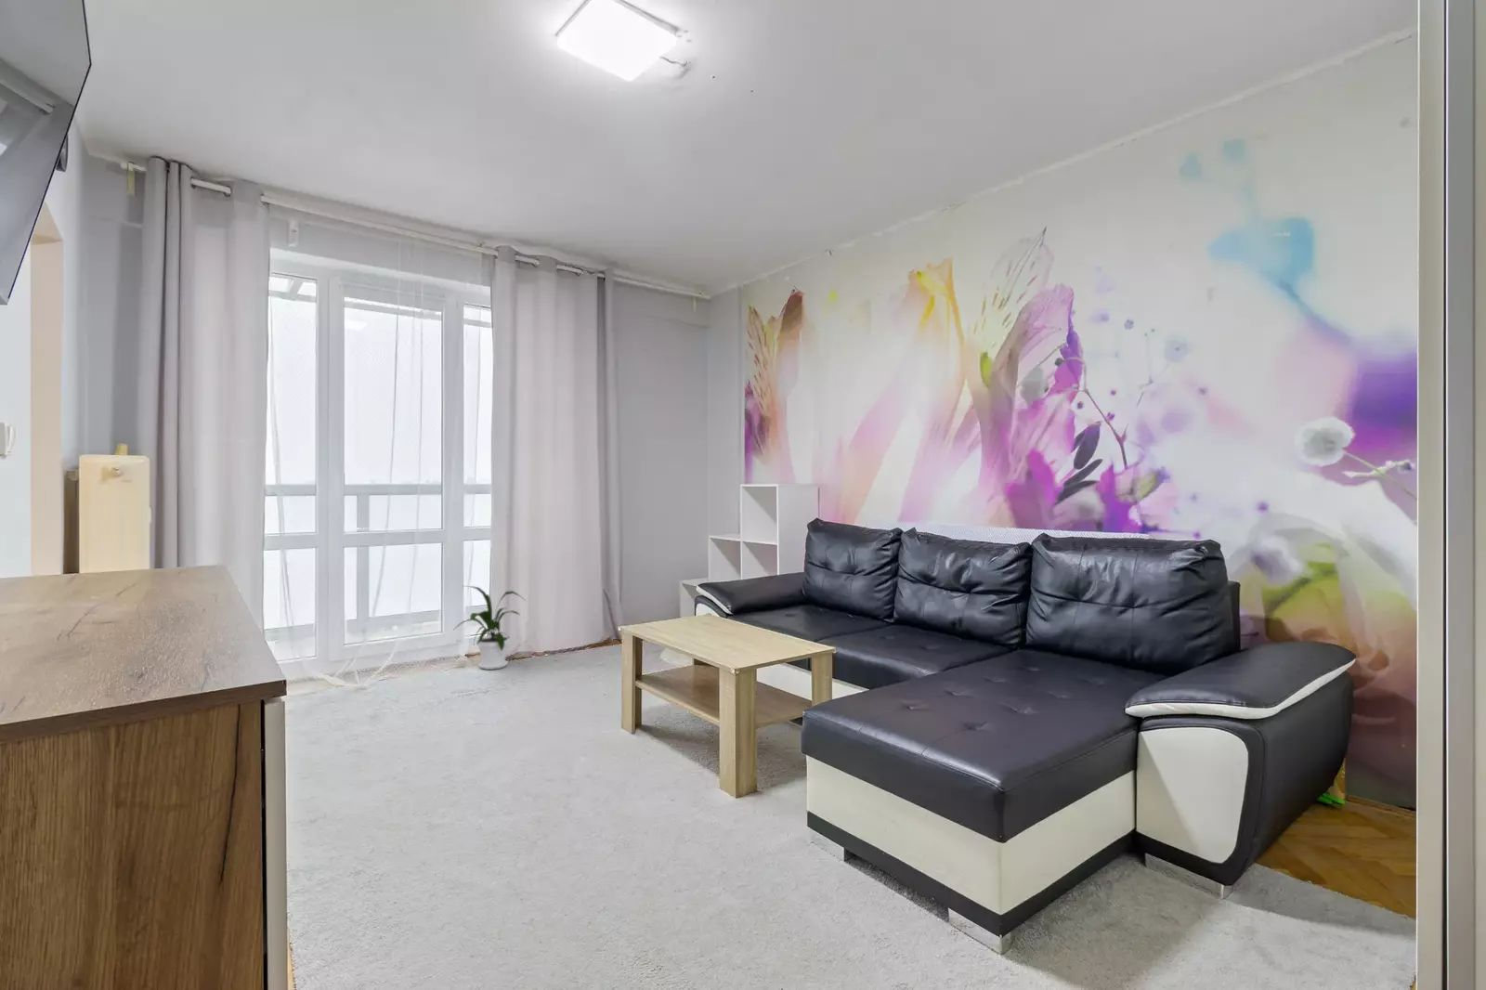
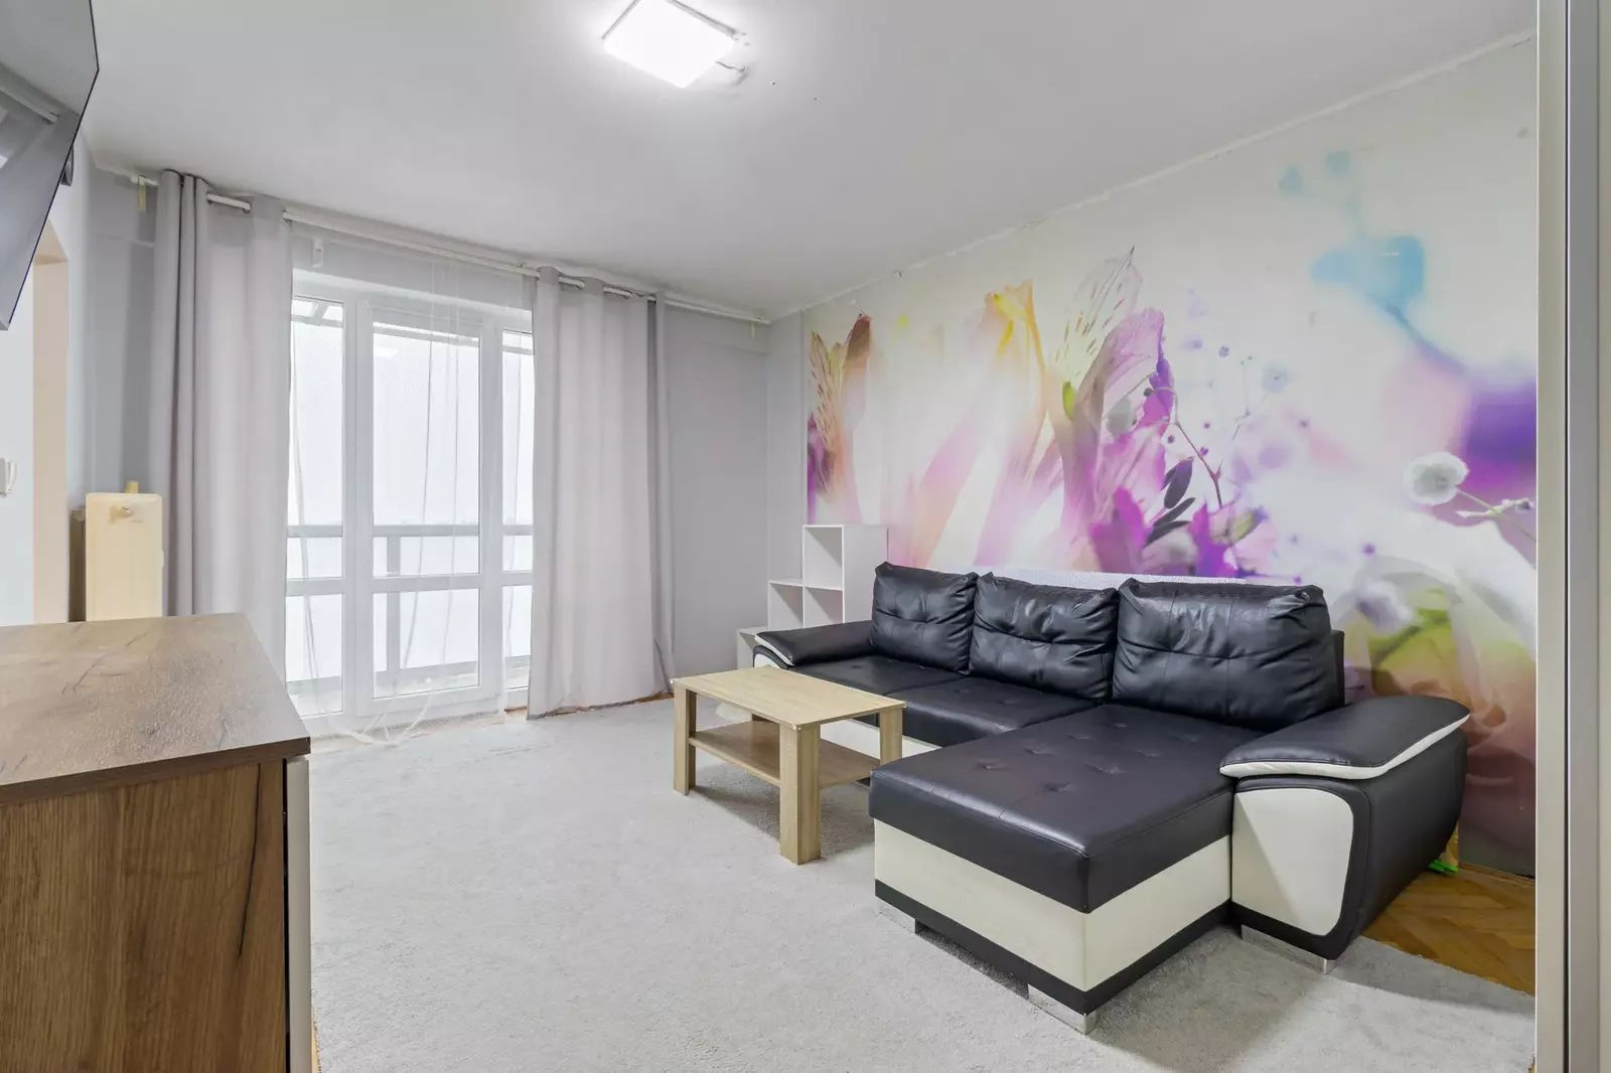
- house plant (492, 625)
